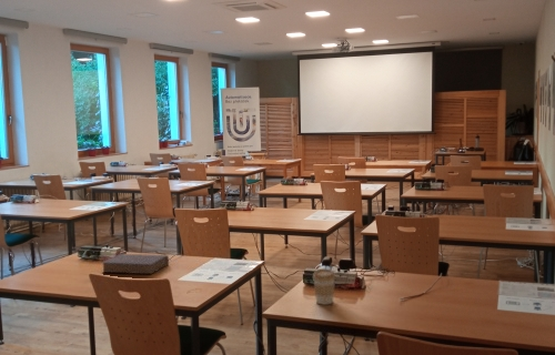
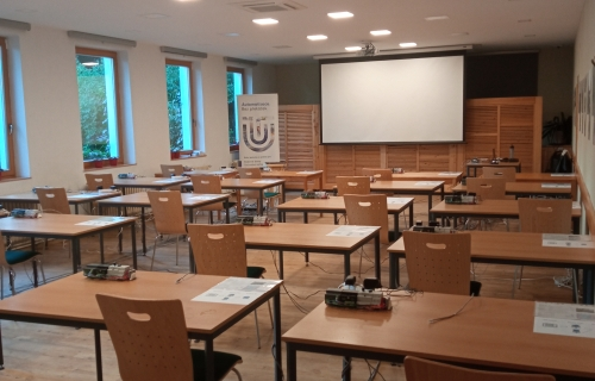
- coffee cup (324, 286)
- book (135, 263)
